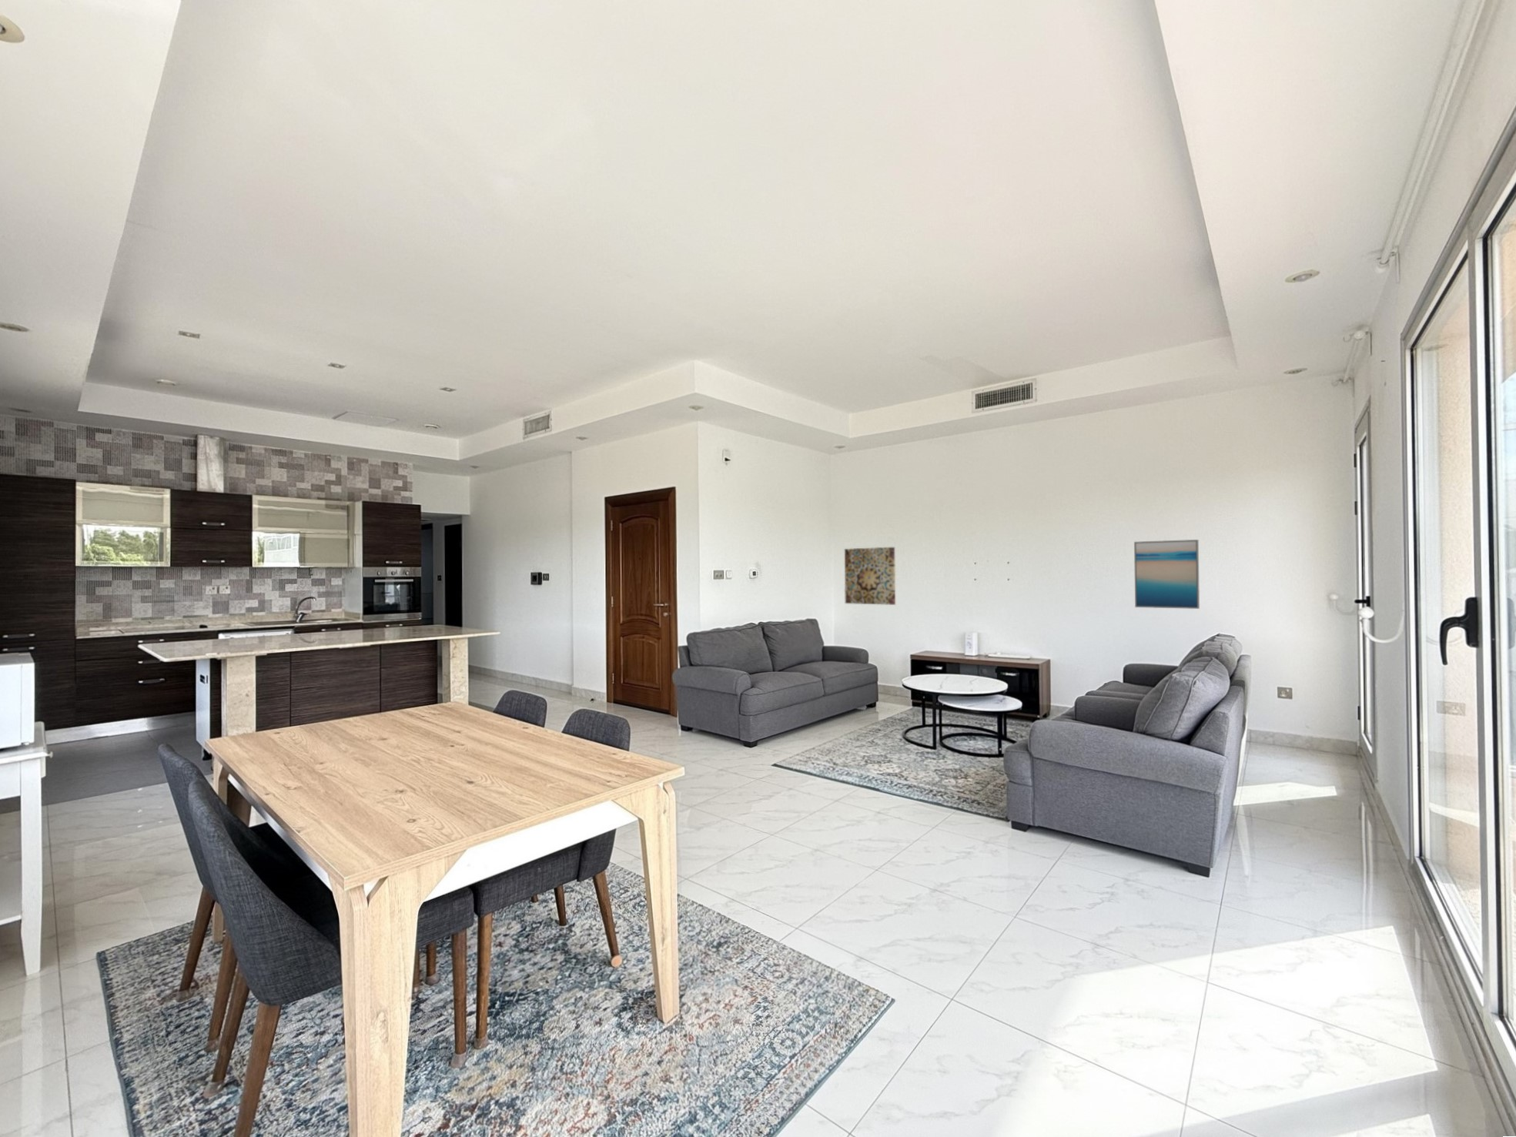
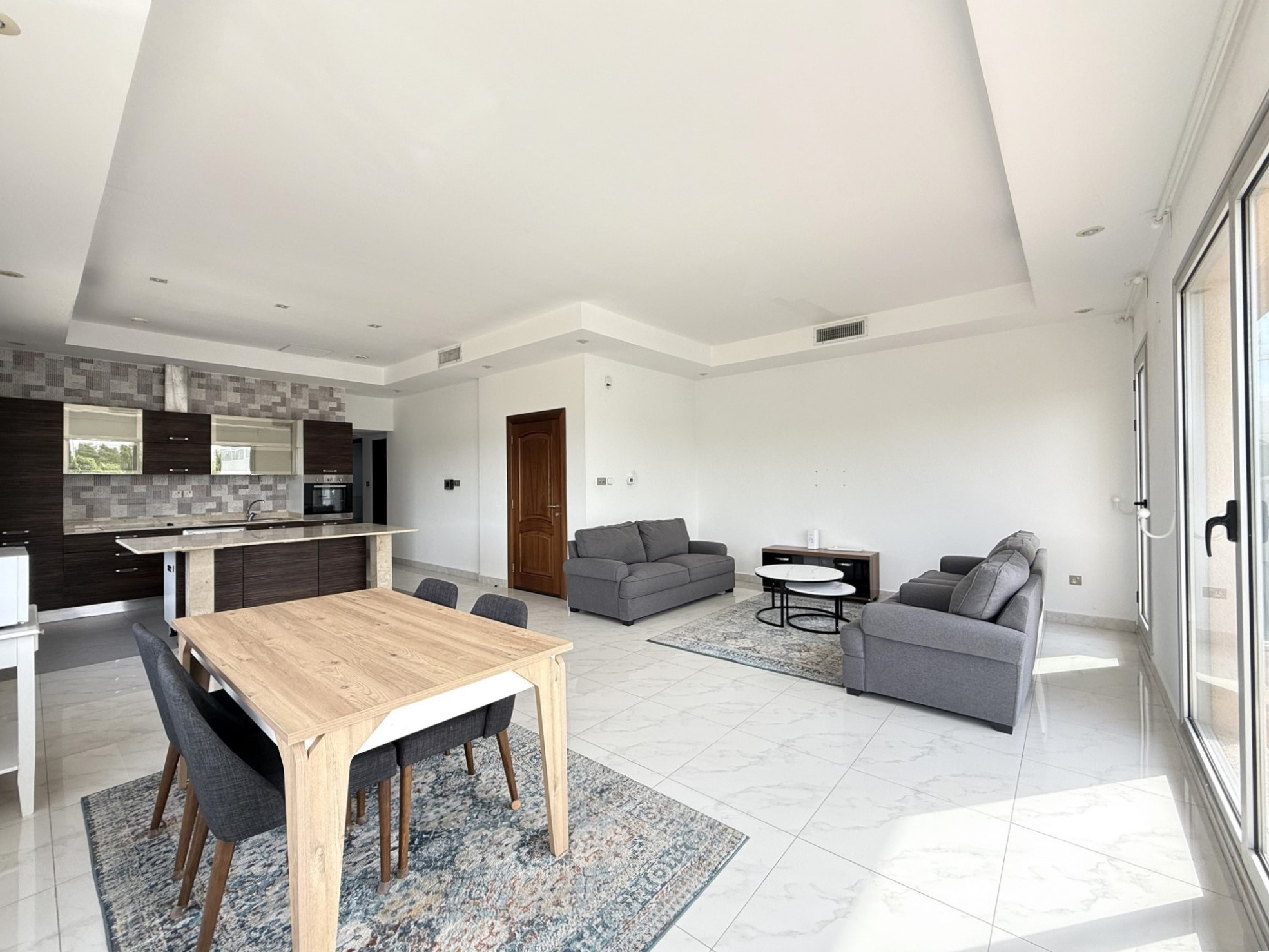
- wall art (1166, 574)
- wall art (870, 576)
